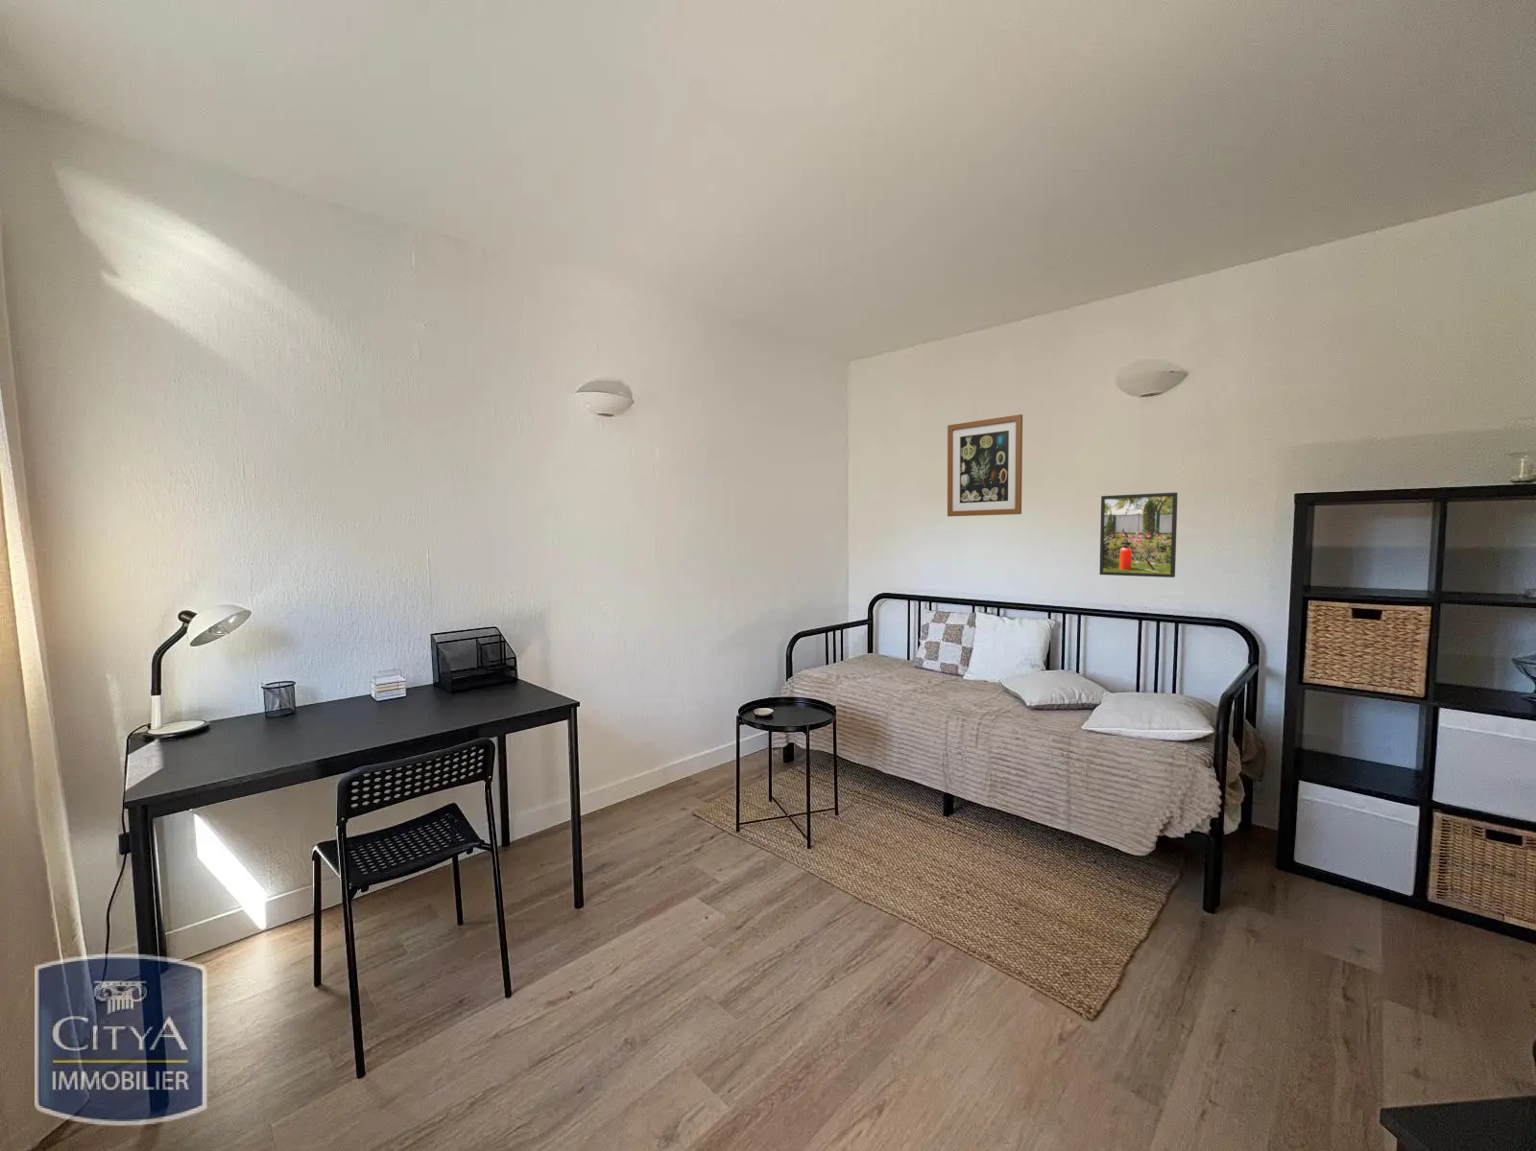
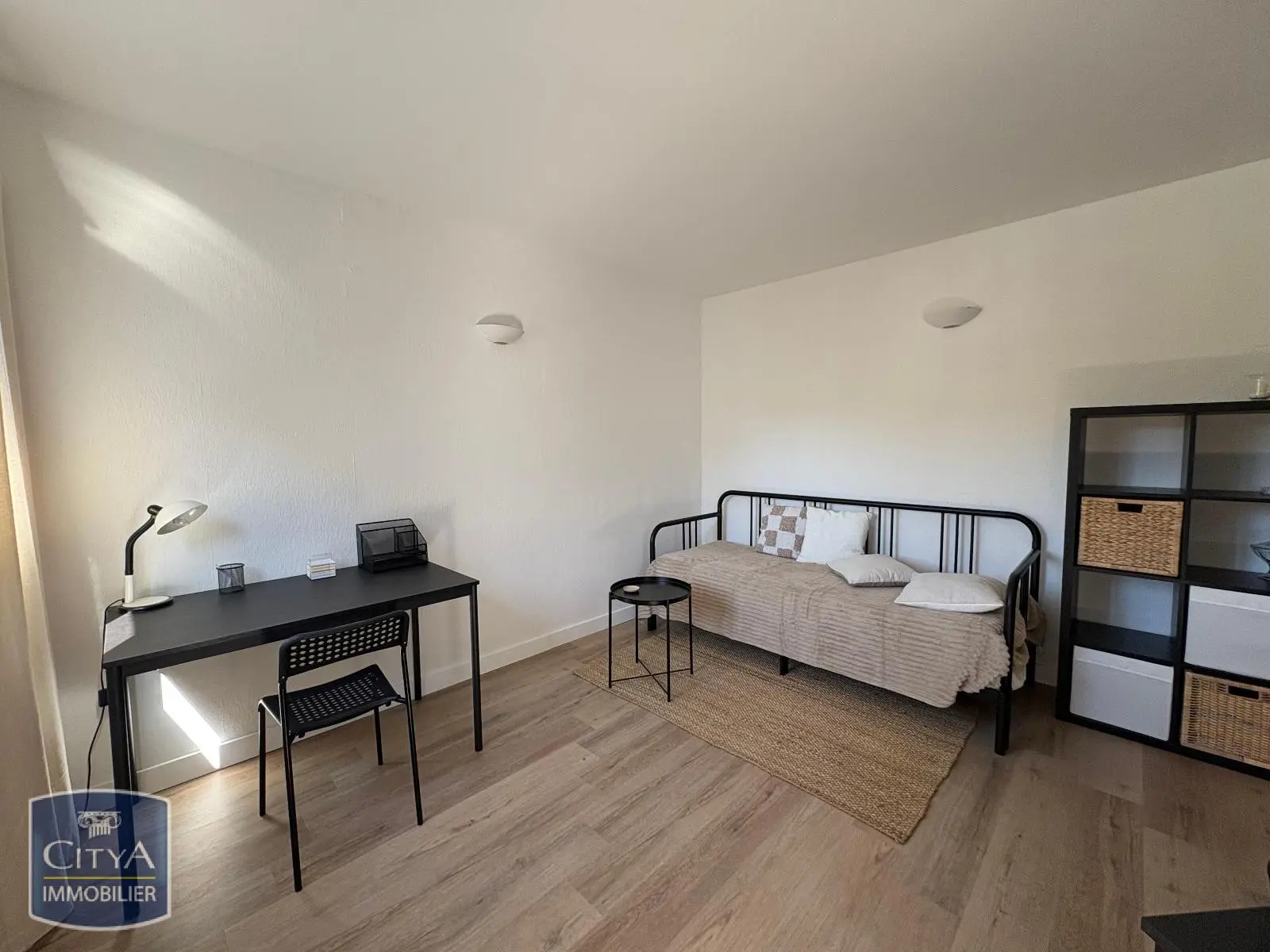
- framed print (1137, 536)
- wall art (983, 467)
